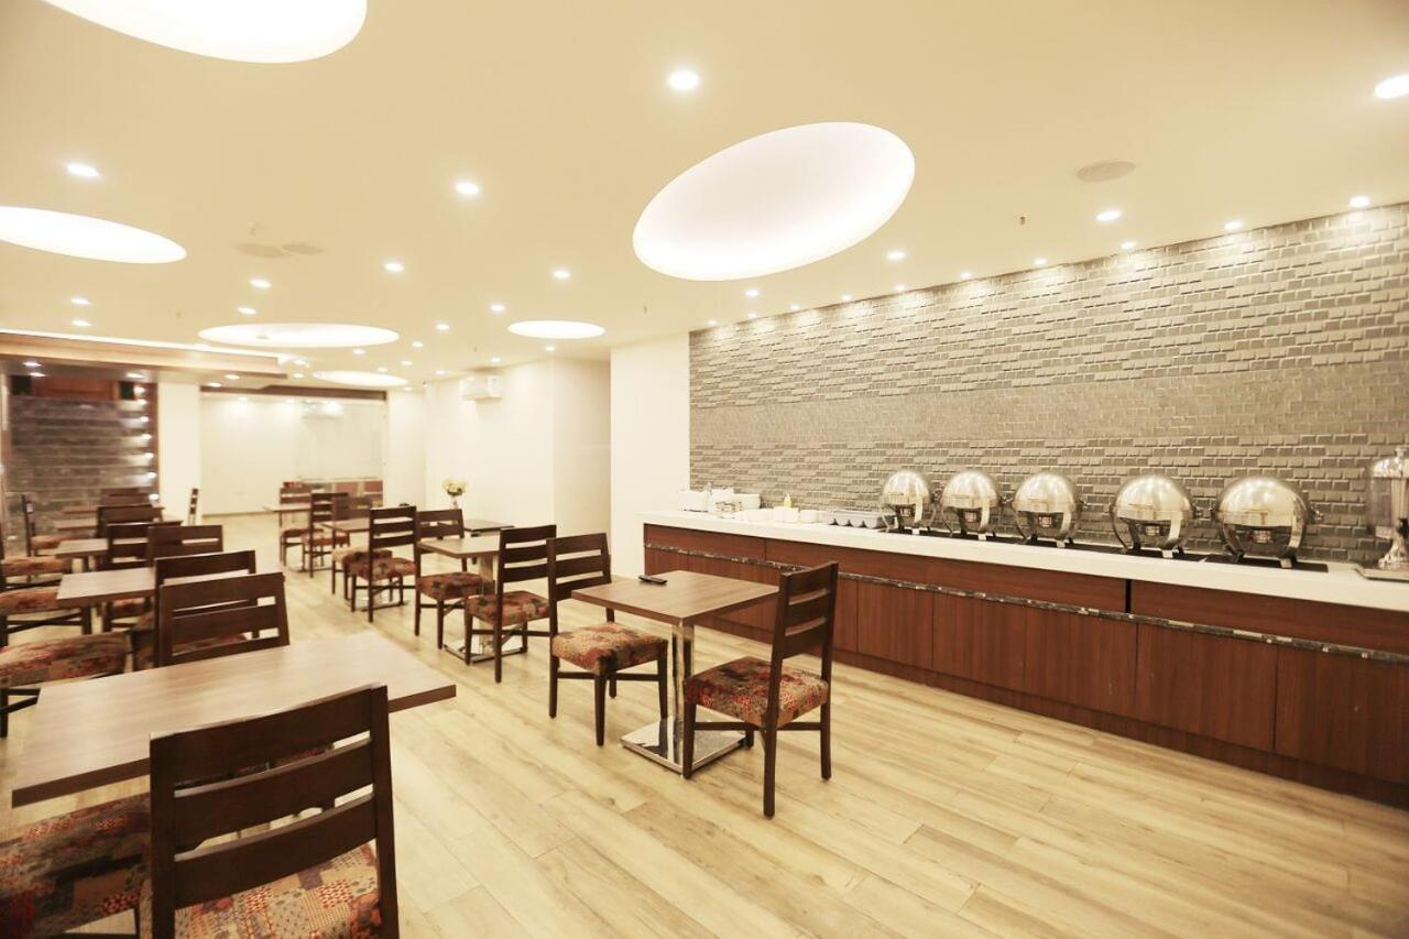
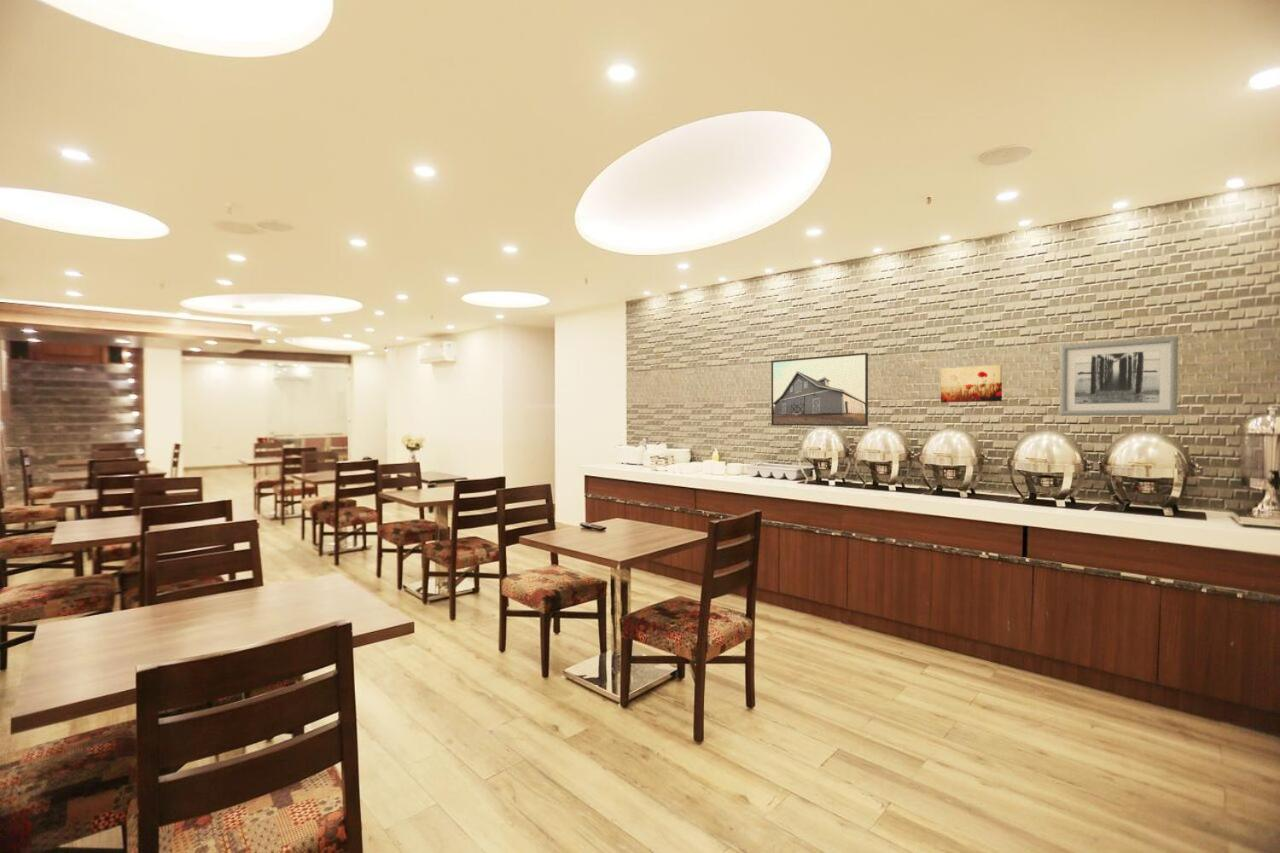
+ wall art (1115, 378)
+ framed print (816, 391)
+ wall art (970, 384)
